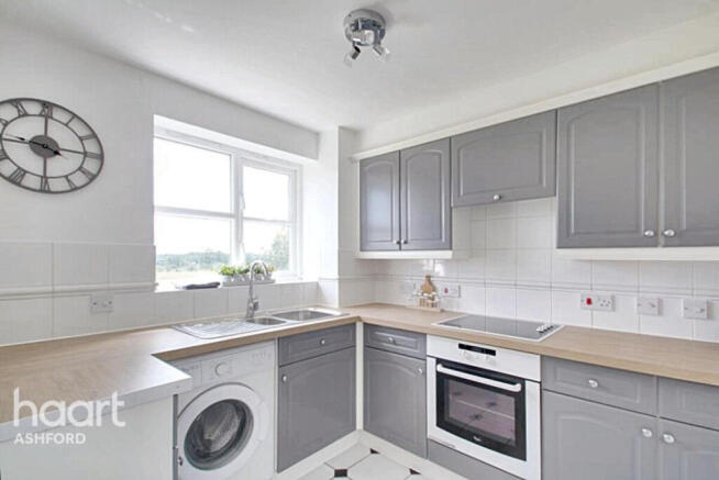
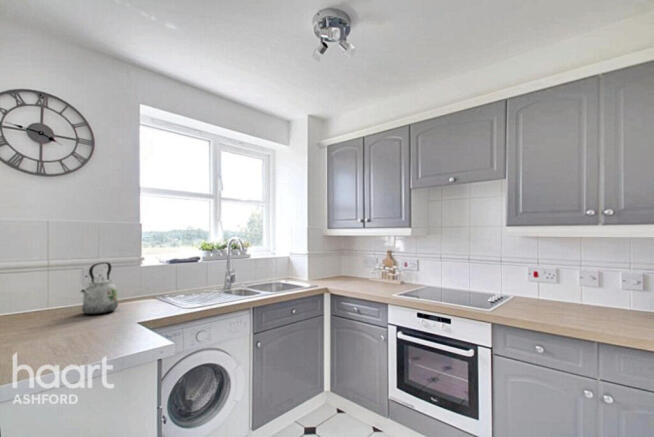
+ kettle (96, 288)
